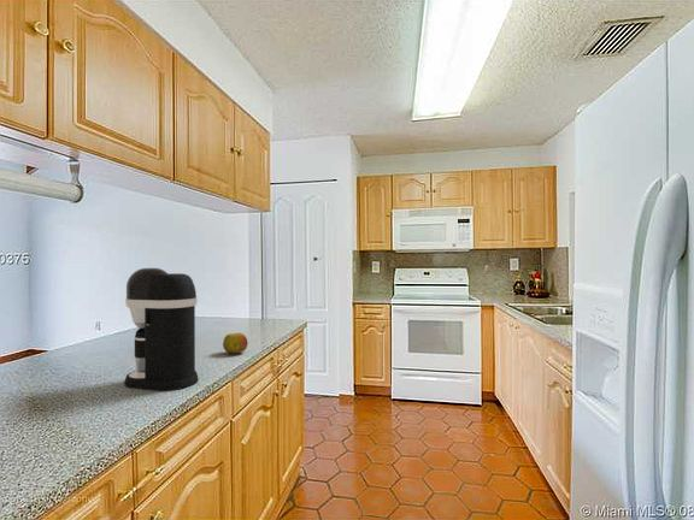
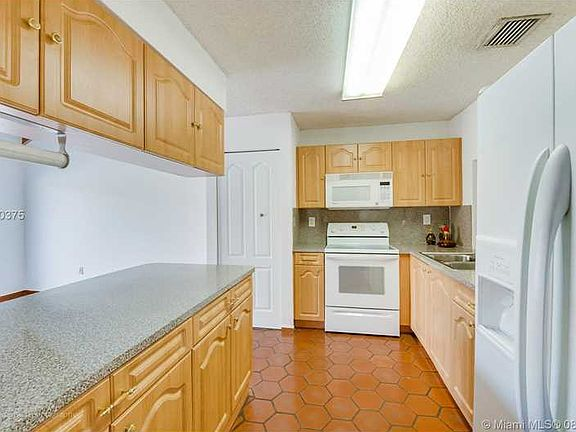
- coffee maker (161, 324)
- fruit (235, 342)
